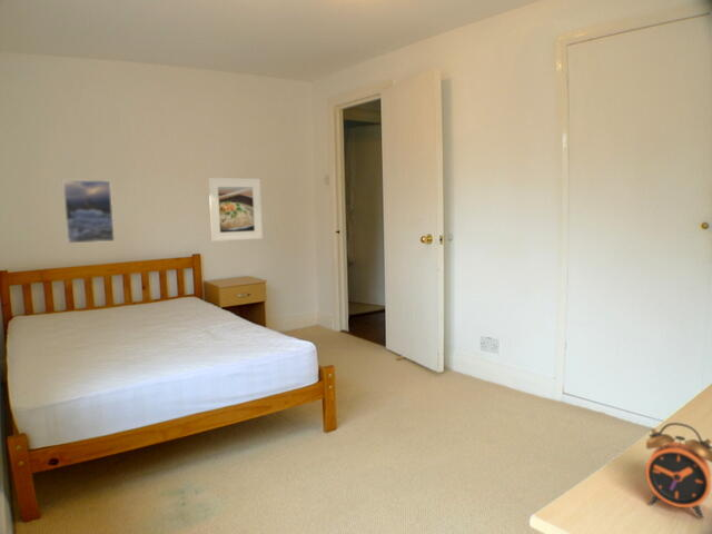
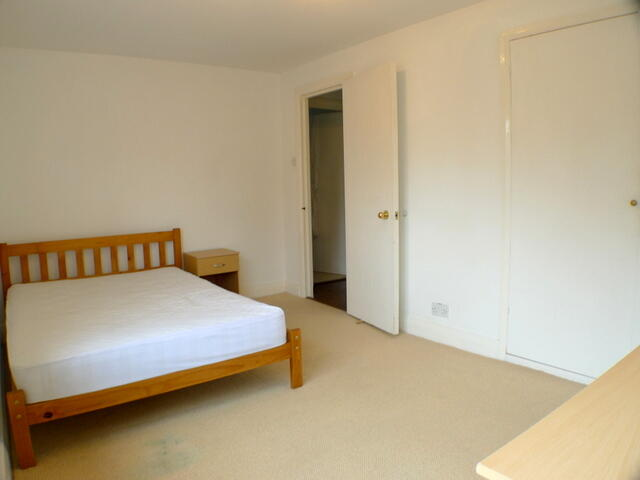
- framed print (236, 209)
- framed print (89, 211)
- alarm clock (679, 465)
